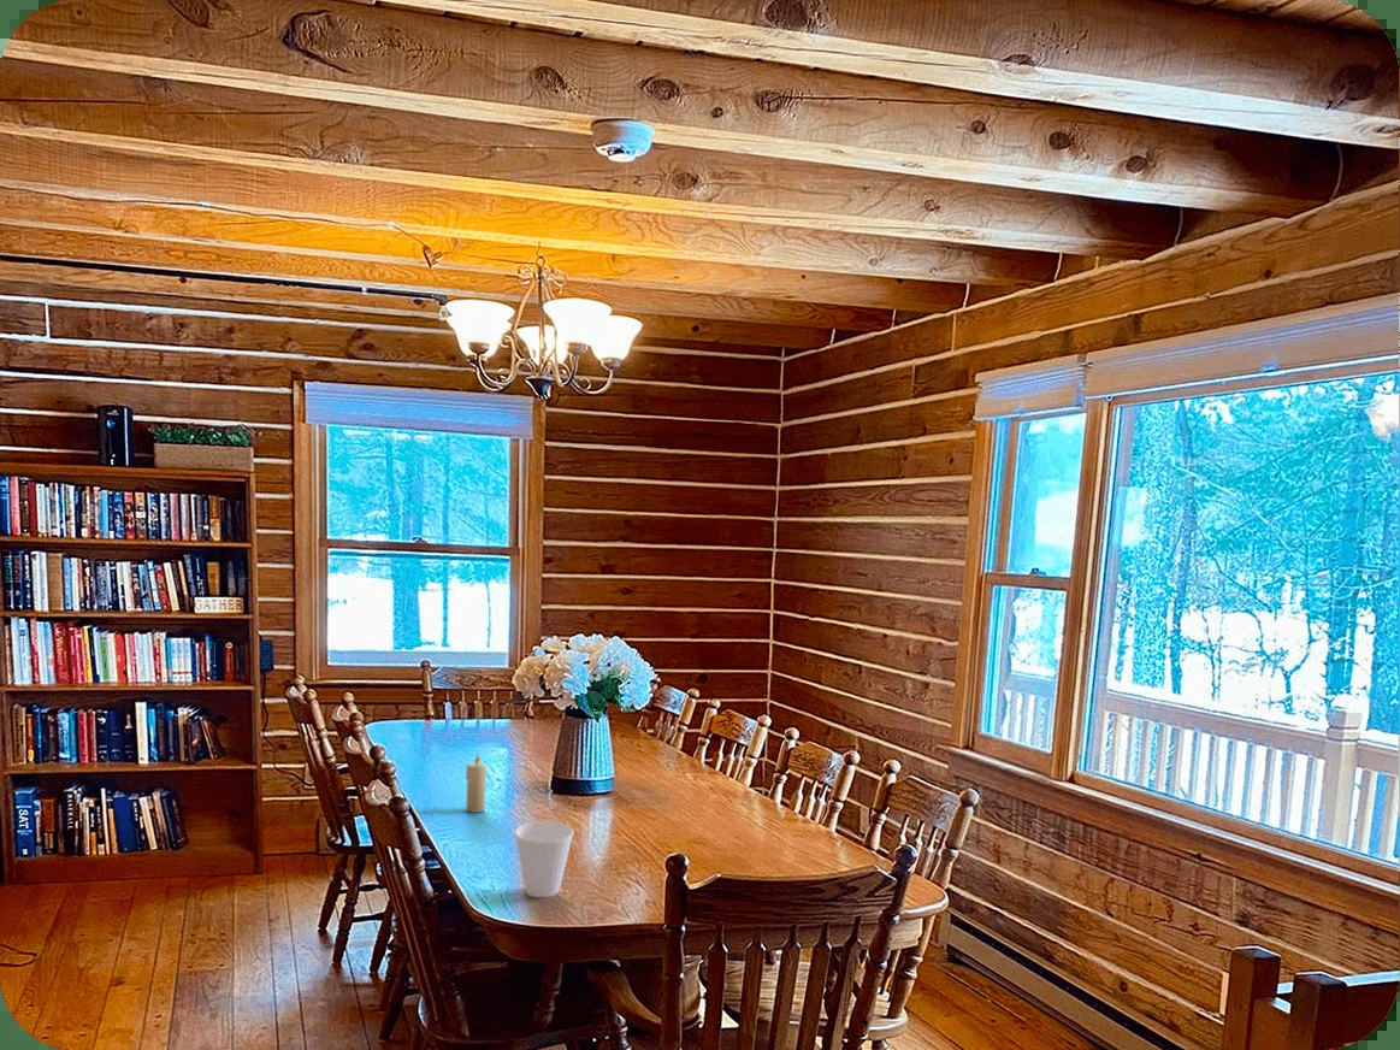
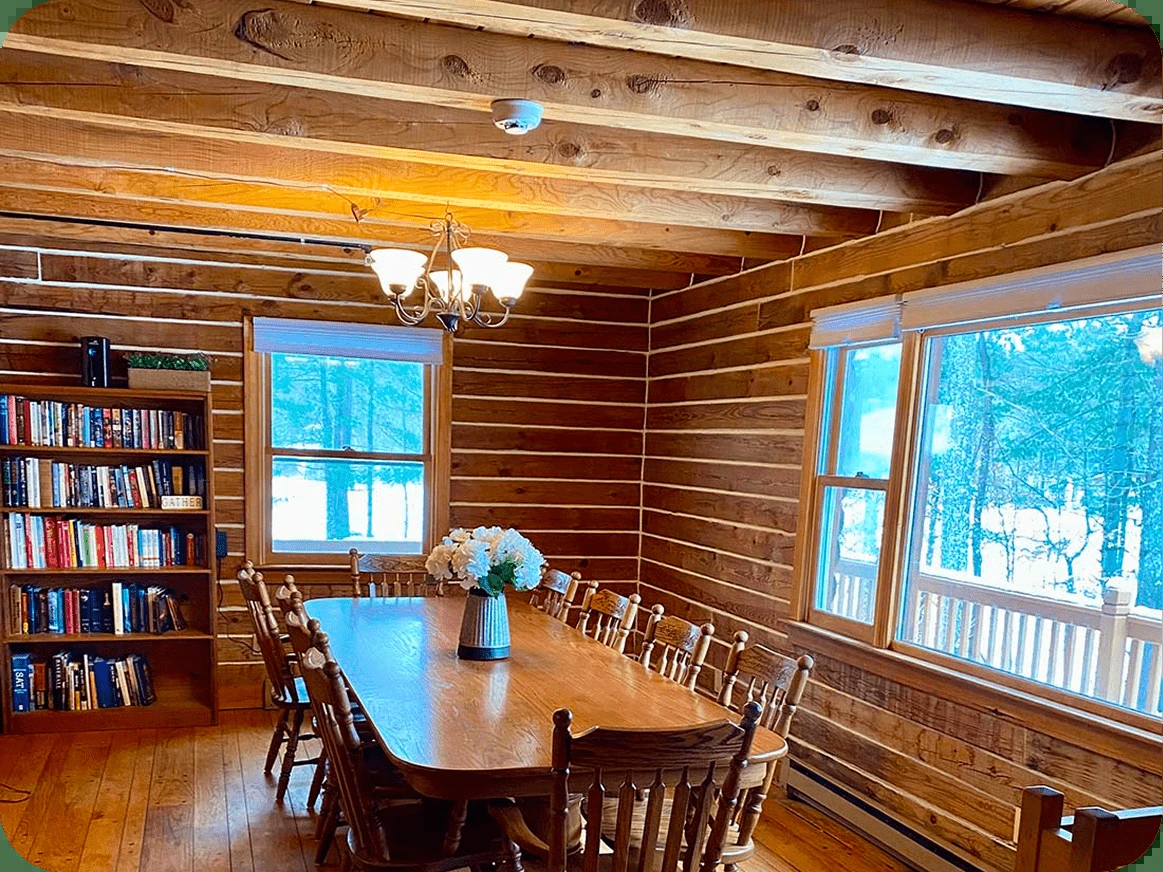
- candle (475, 781)
- cup (543, 860)
